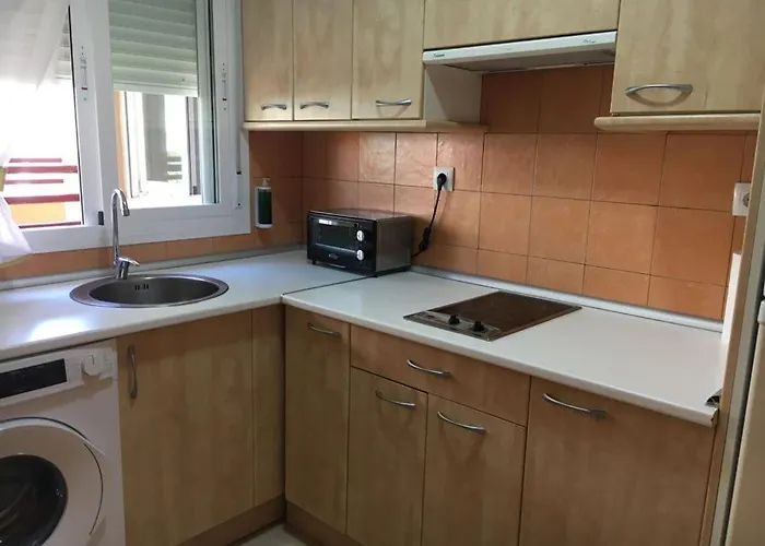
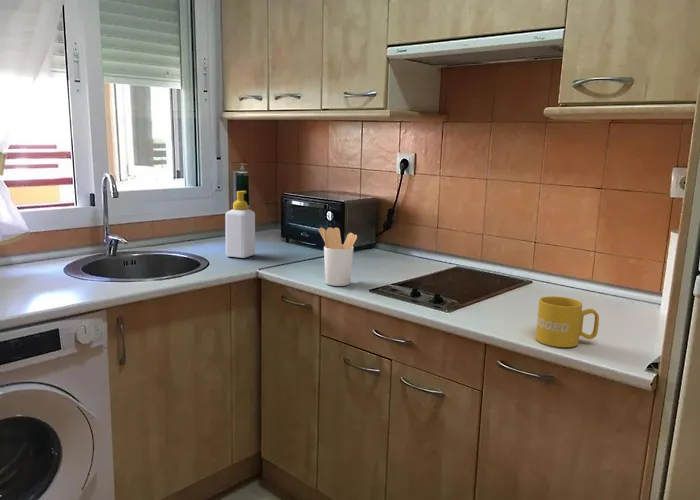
+ soap bottle (240, 223)
+ mug (567, 321)
+ utensil holder (335, 254)
